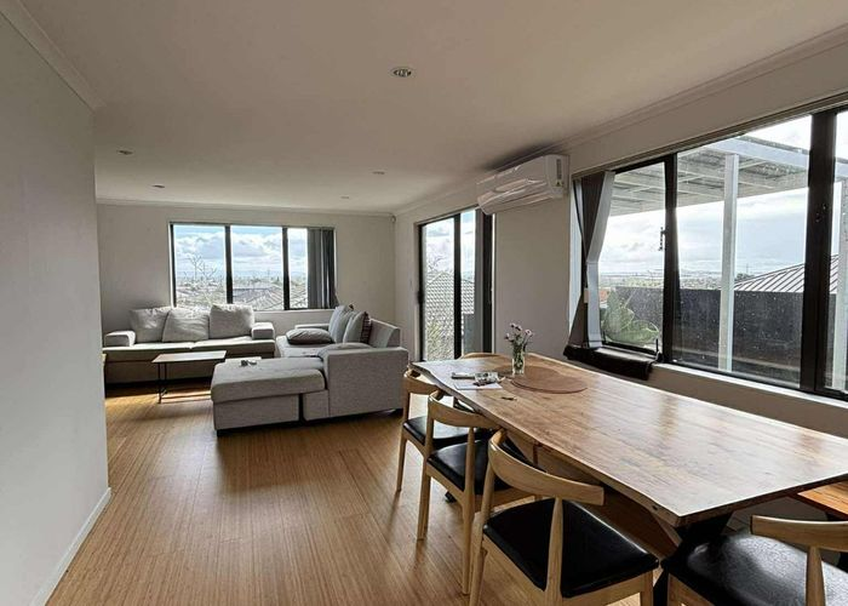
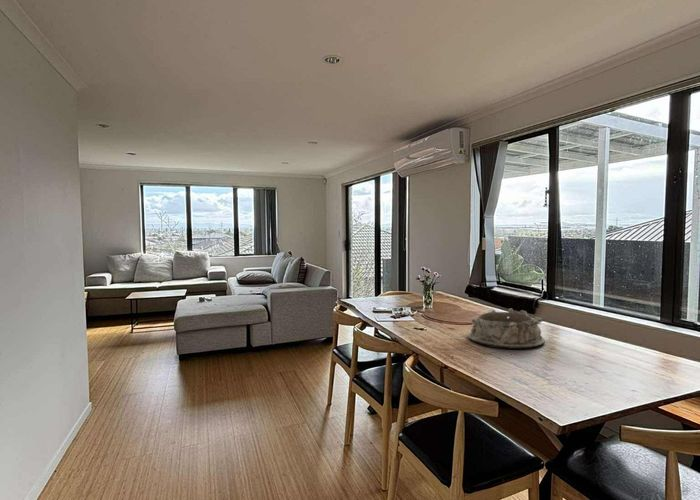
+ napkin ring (506, 326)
